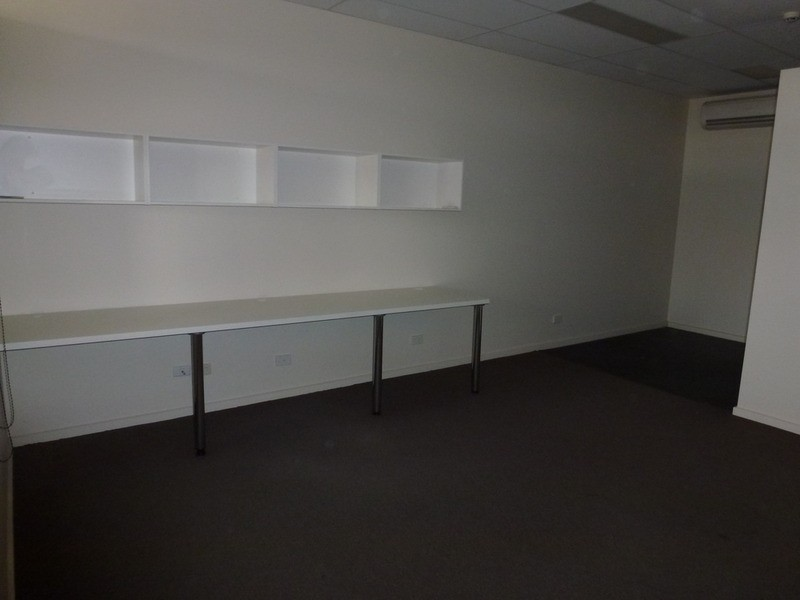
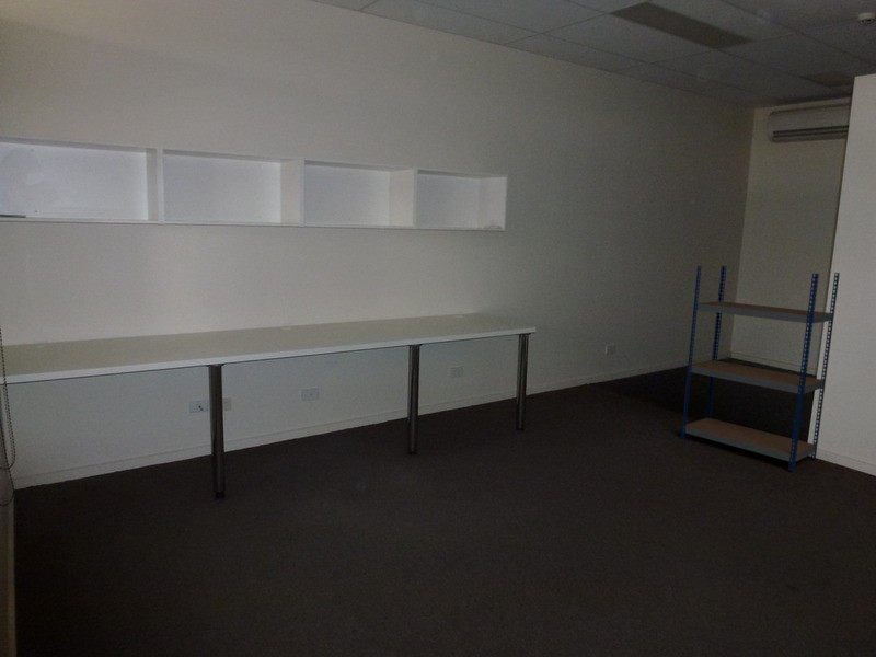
+ shelving unit (752, 367)
